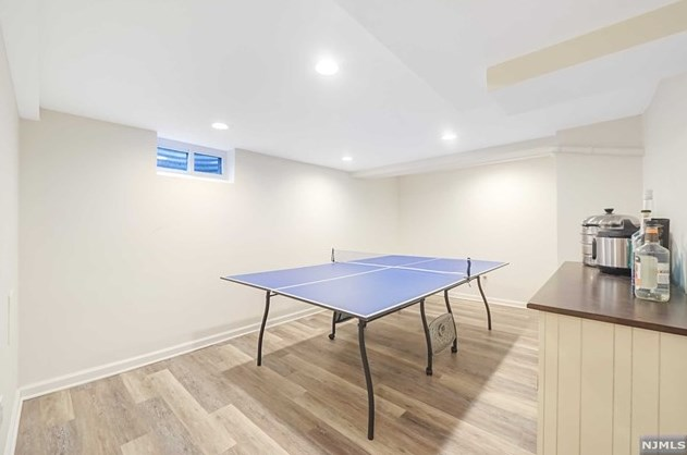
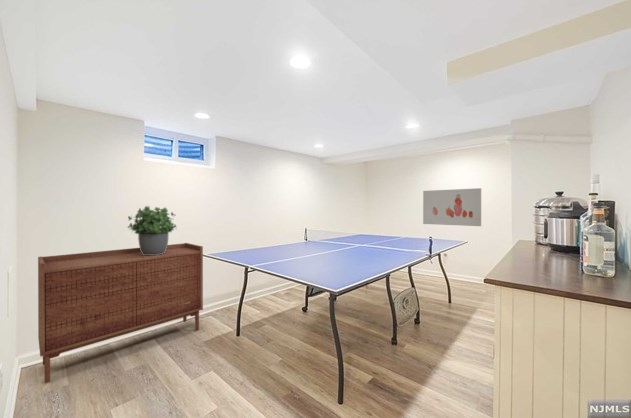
+ potted plant (153, 228)
+ sideboard (130, 298)
+ wall art (450, 207)
